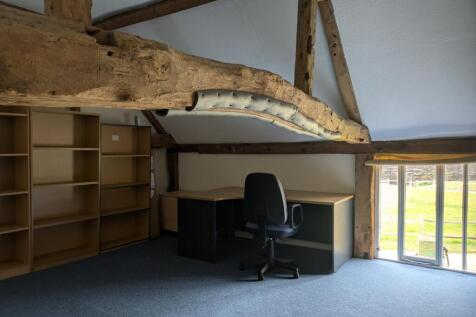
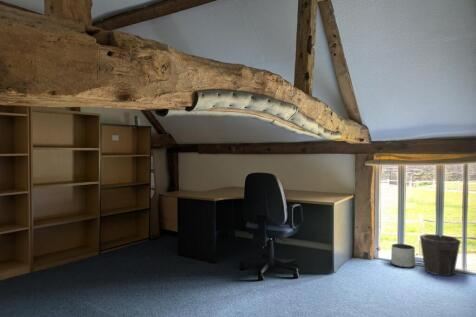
+ planter (402, 255)
+ waste bin (439, 254)
